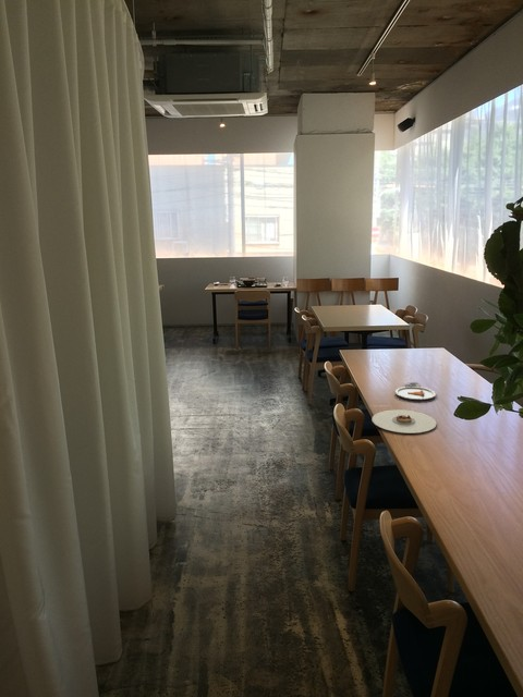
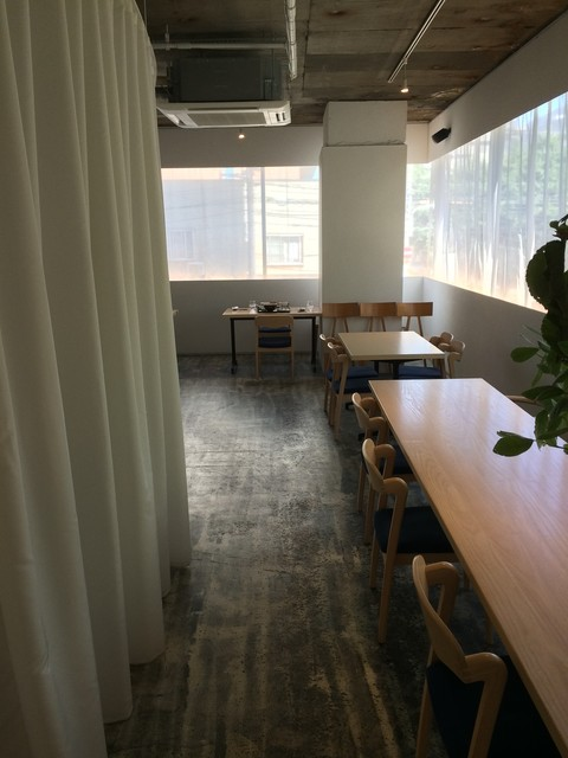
- plate (403, 417)
- dinner plate (414, 390)
